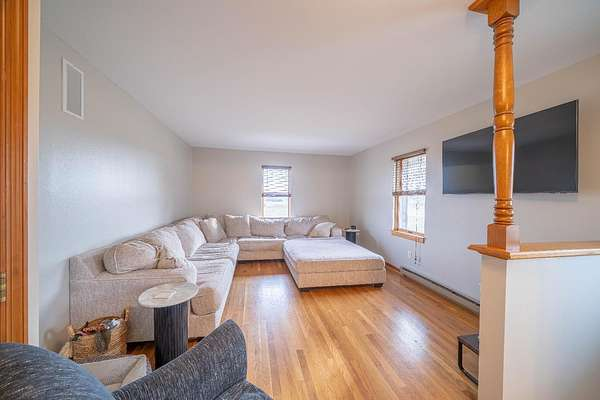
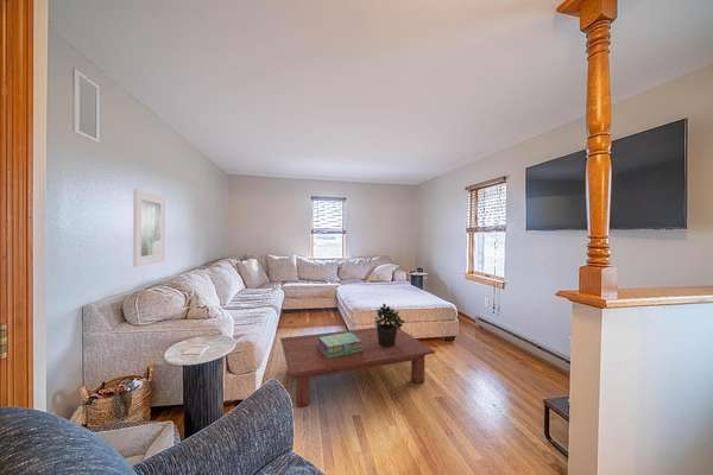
+ potted plant (386, 322)
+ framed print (150, 228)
+ stack of books (339, 343)
+ coffee table (353, 360)
